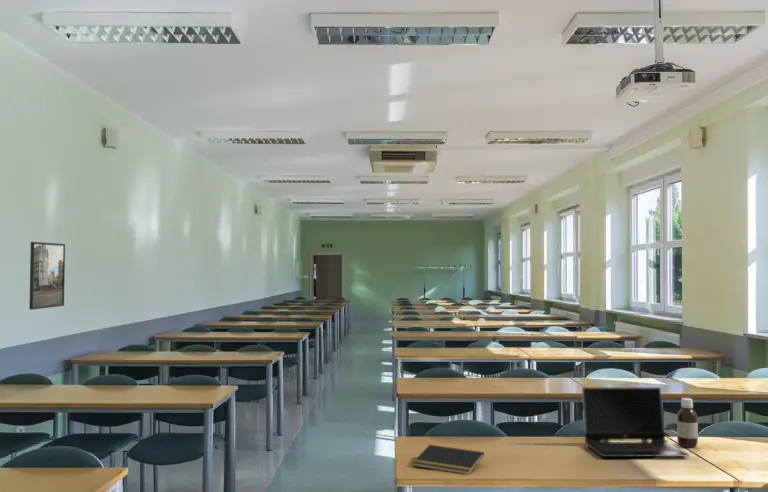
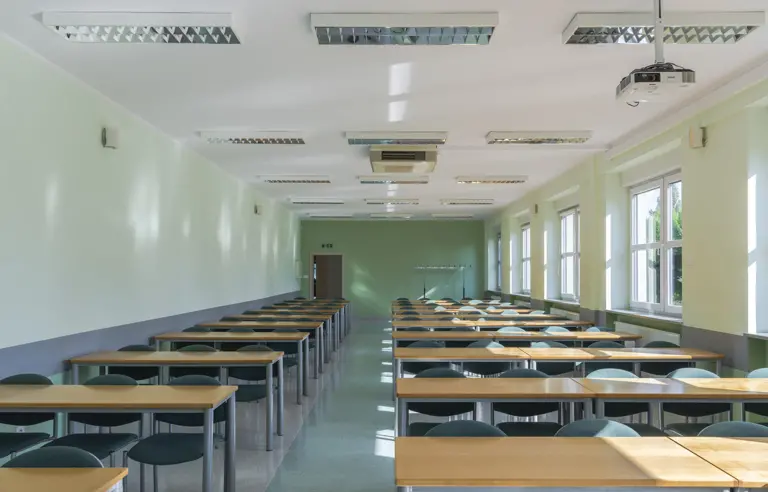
- laptop computer (633, 421)
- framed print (48, 275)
- bottle (687, 422)
- notepad (448, 458)
